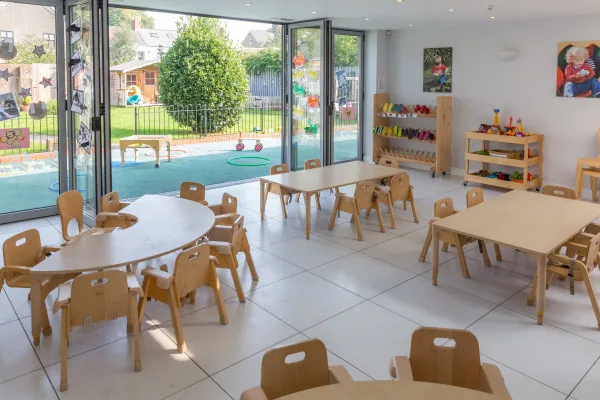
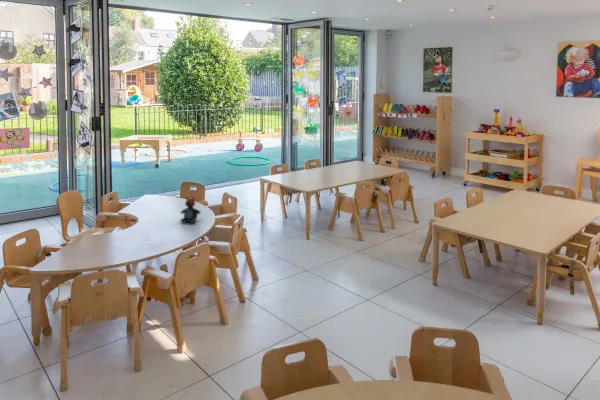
+ teddy bear (189, 209)
